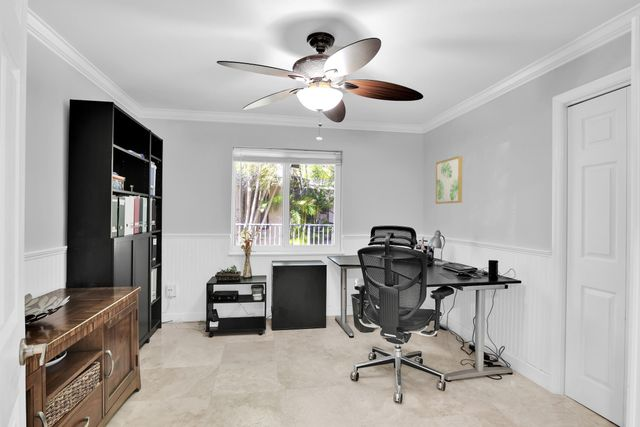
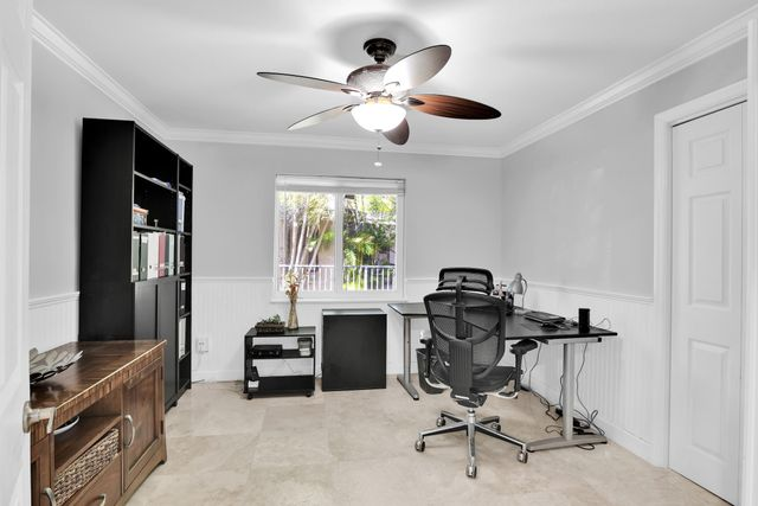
- wall art (448, 181)
